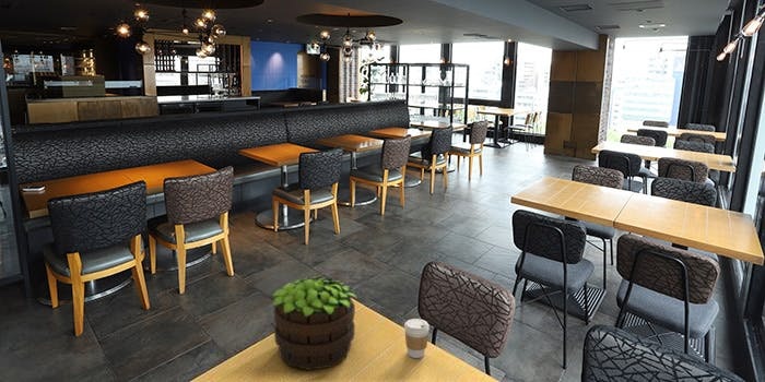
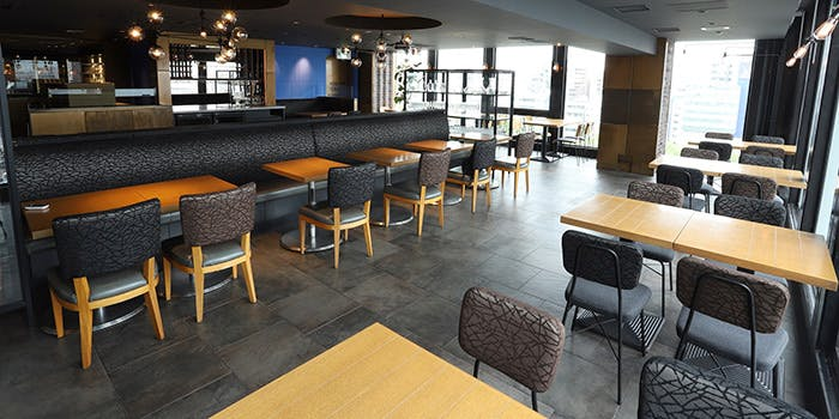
- coffee cup (415, 337)
- potted plant (315, 315)
